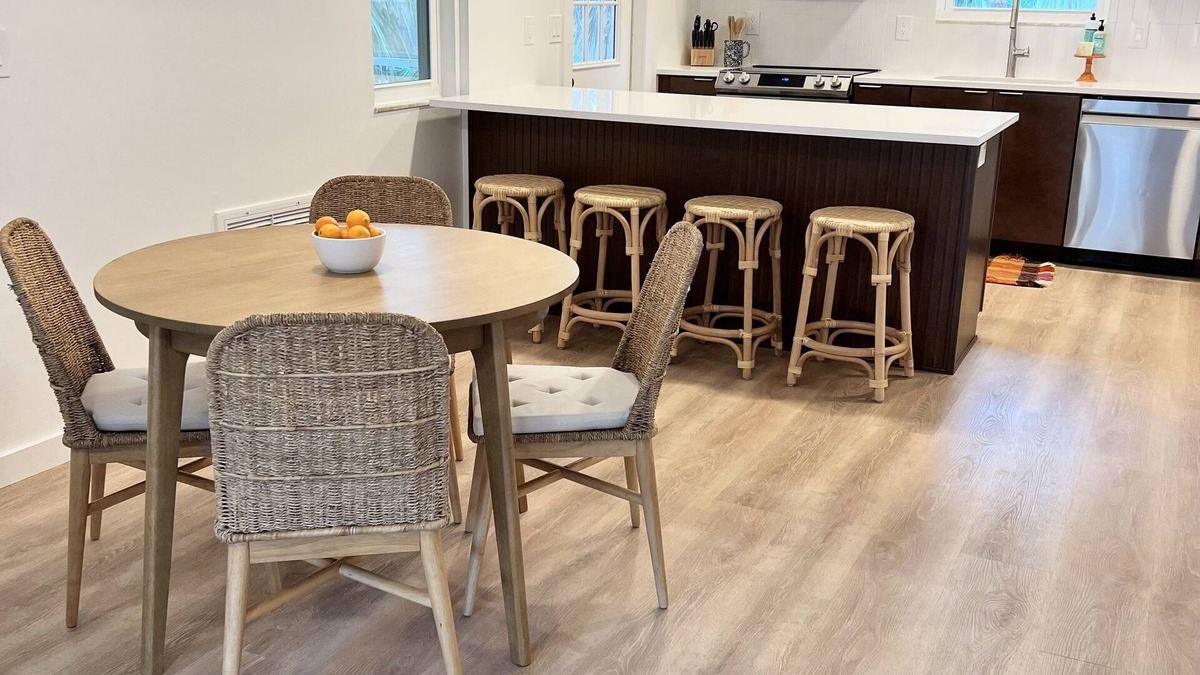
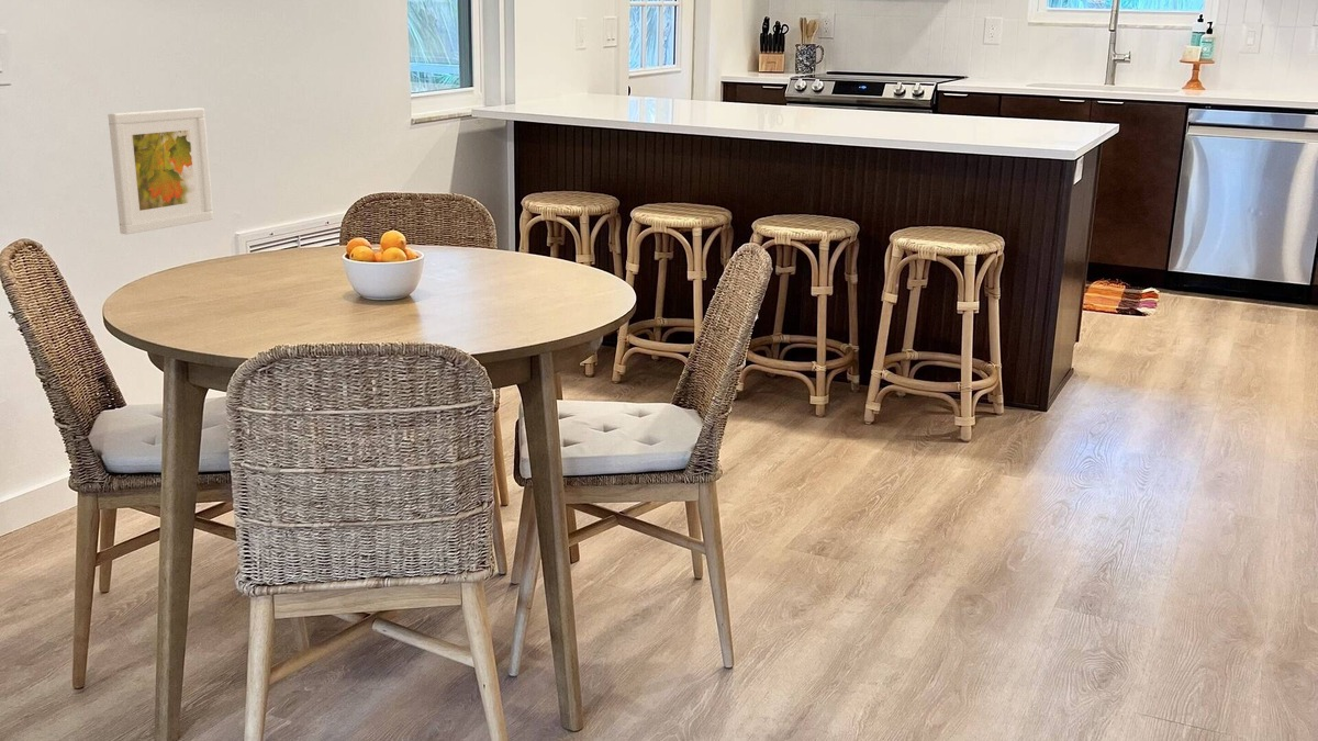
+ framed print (163, 169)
